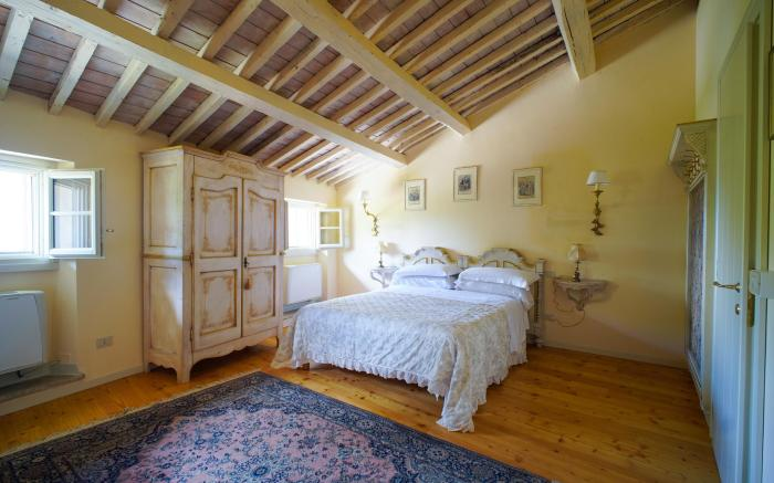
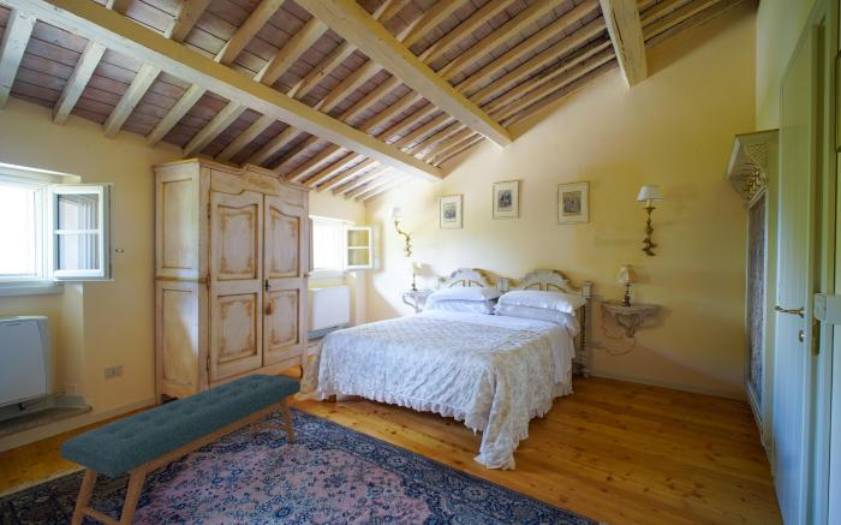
+ bench (204, 437)
